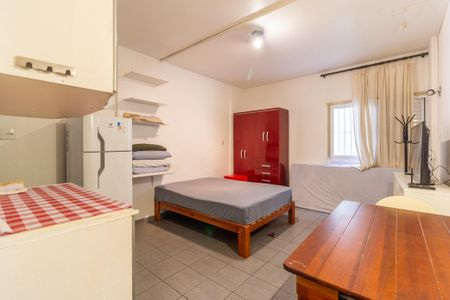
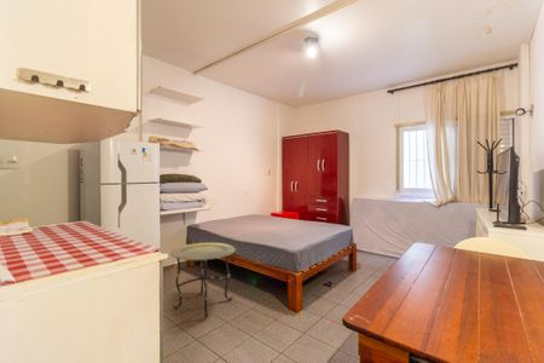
+ side table (203, 277)
